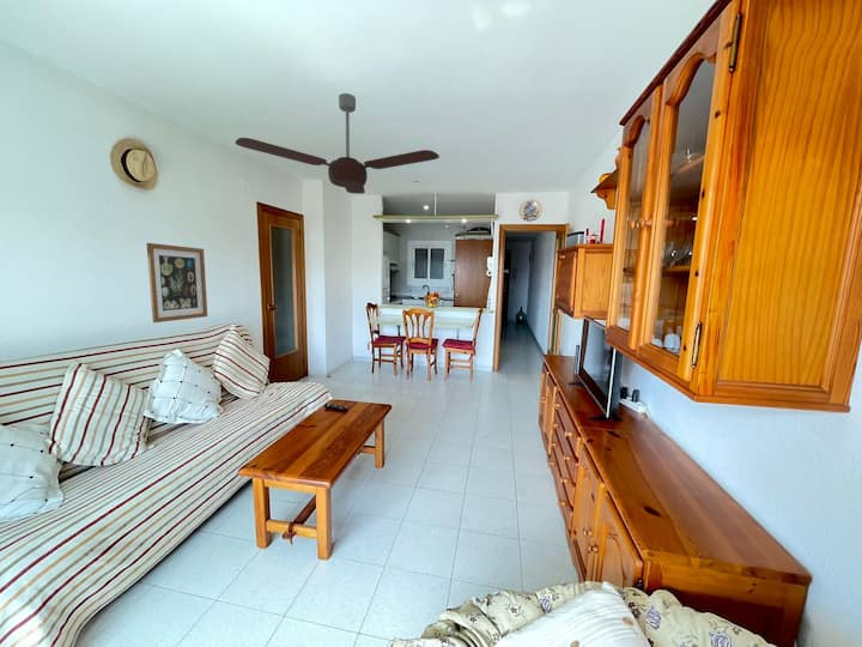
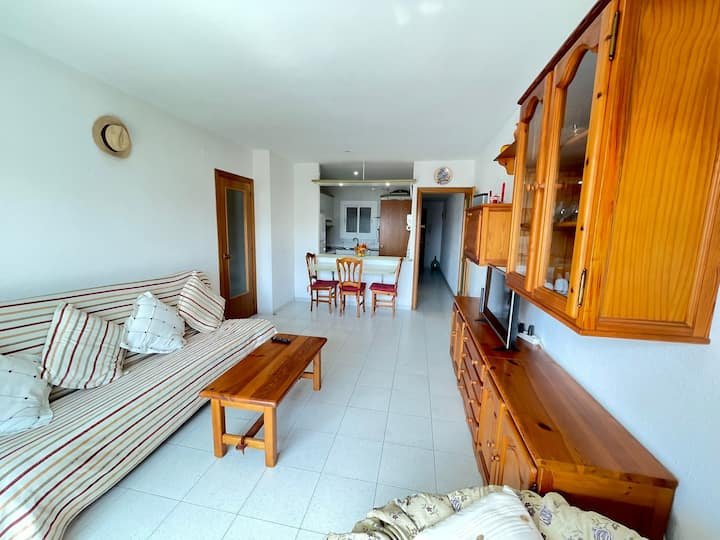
- ceiling fan (346, 145)
- wall art (180, 283)
